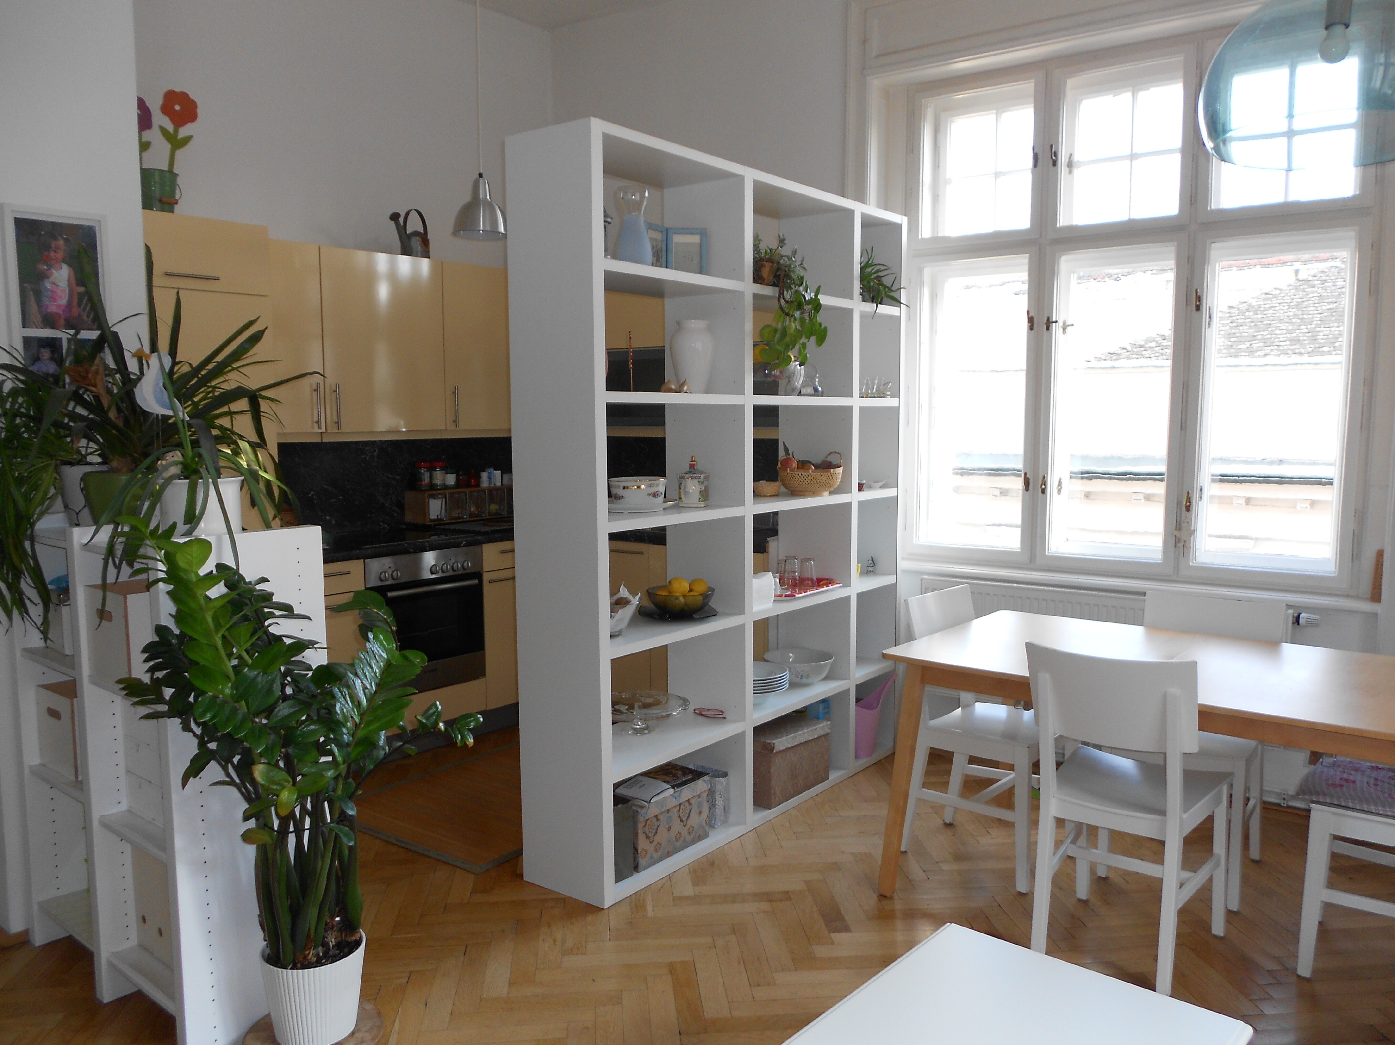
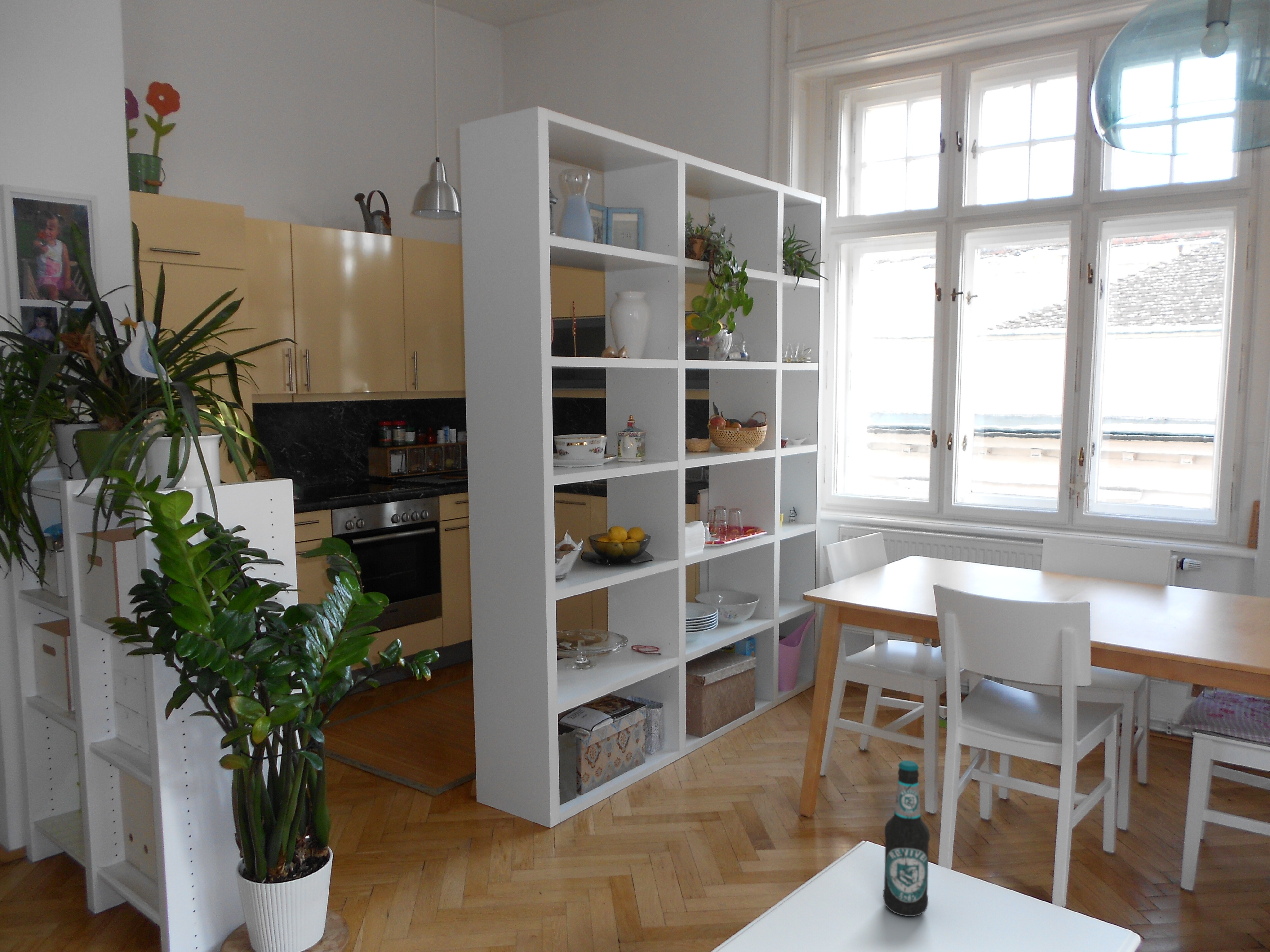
+ bottle (907, 836)
